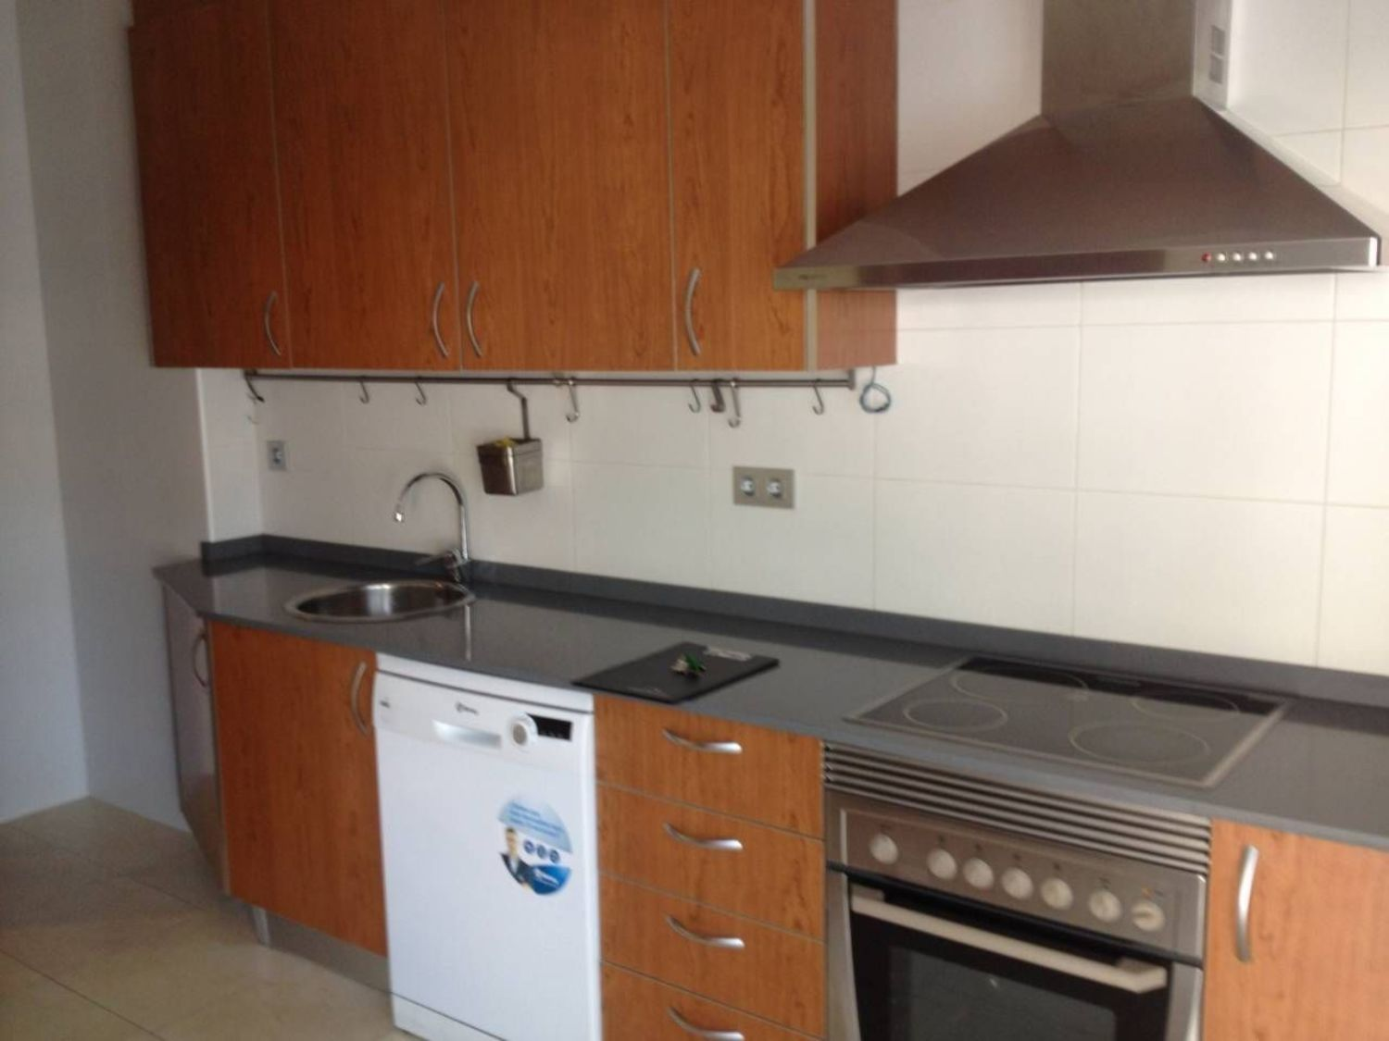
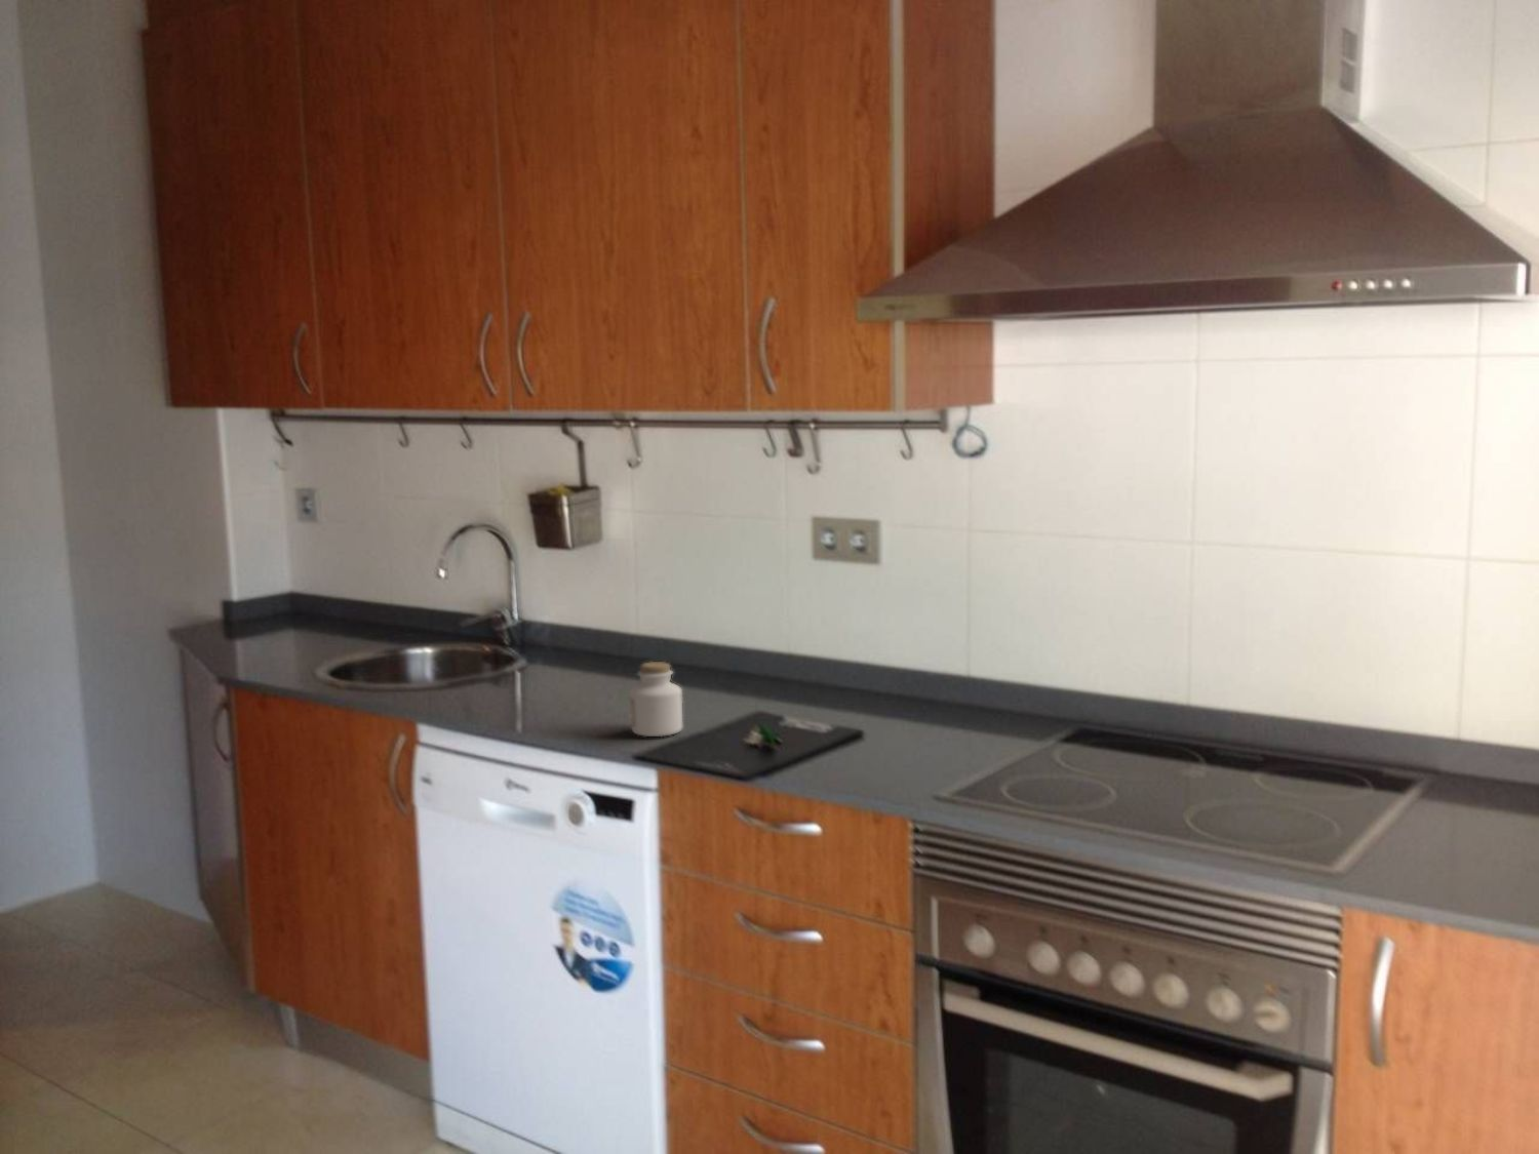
+ jar (656, 697)
